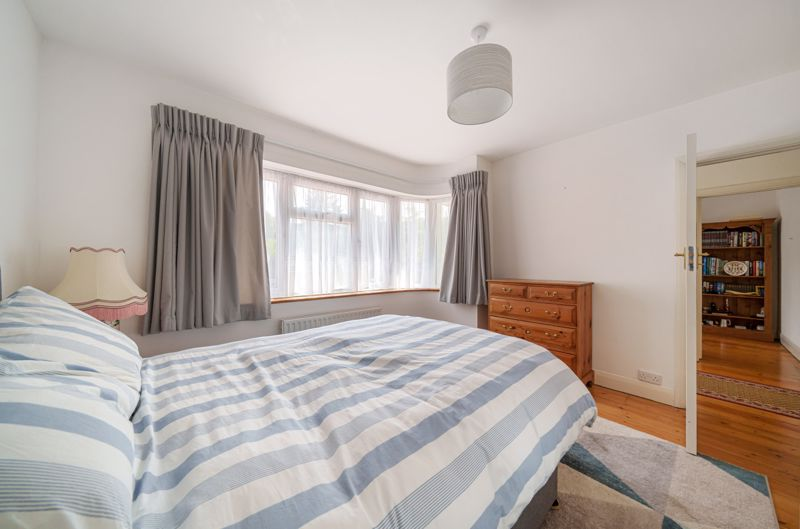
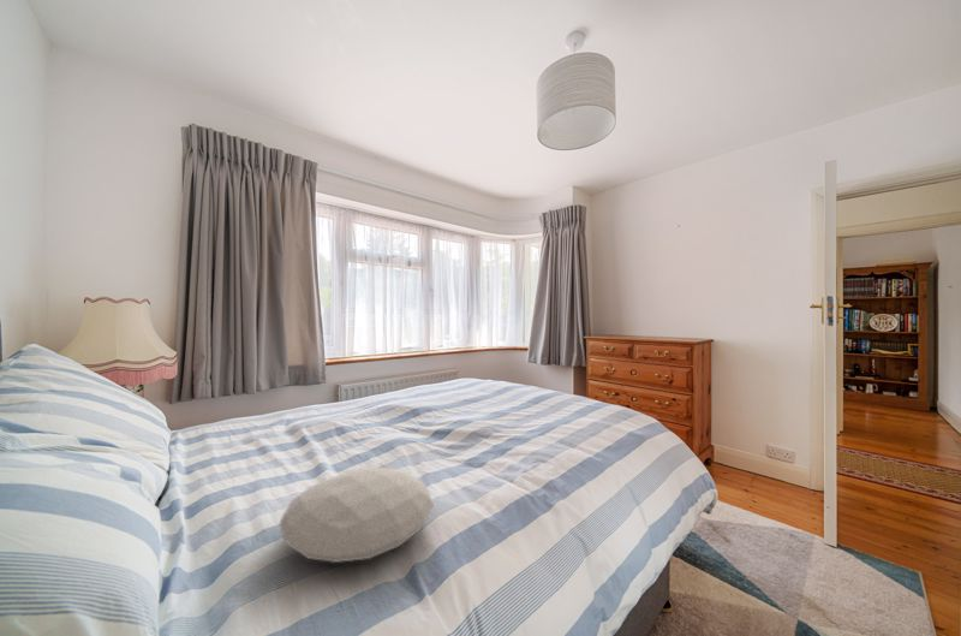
+ cushion (360, 505)
